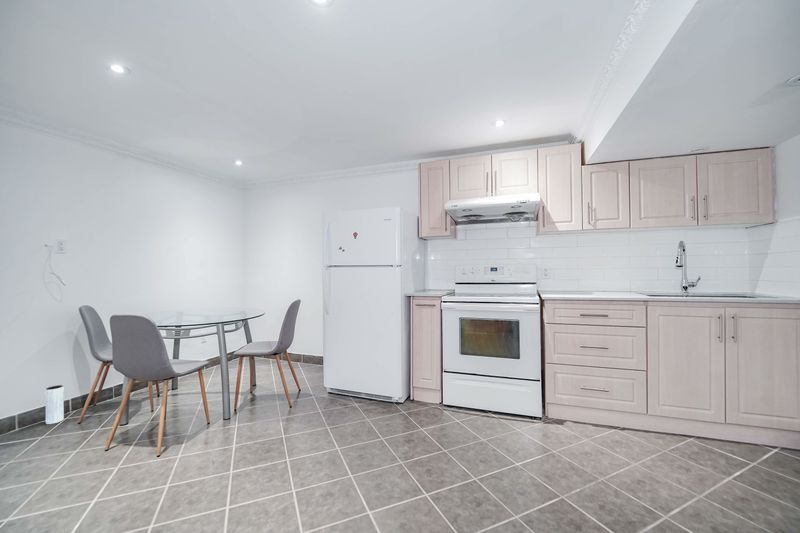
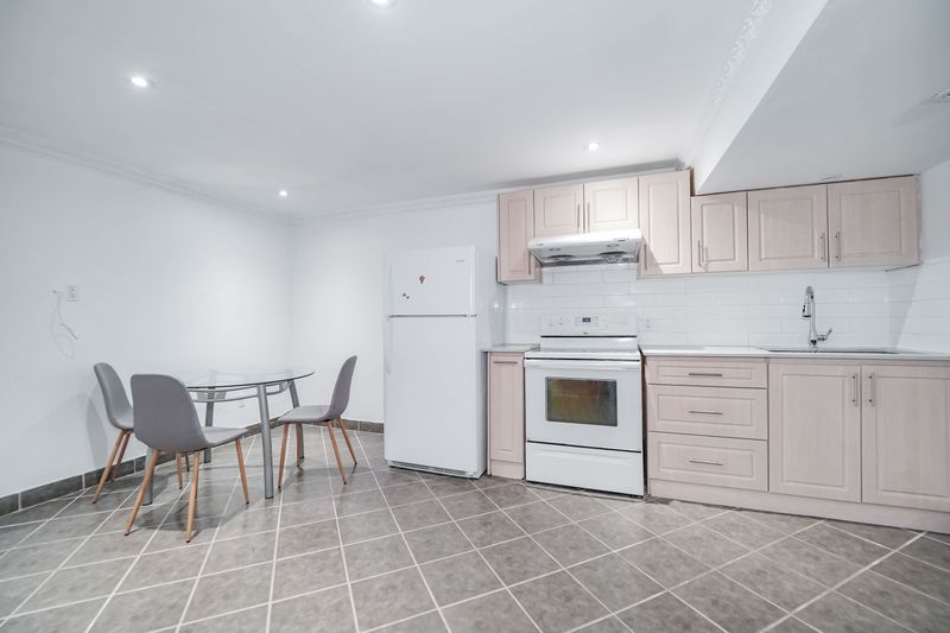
- vase (54, 404)
